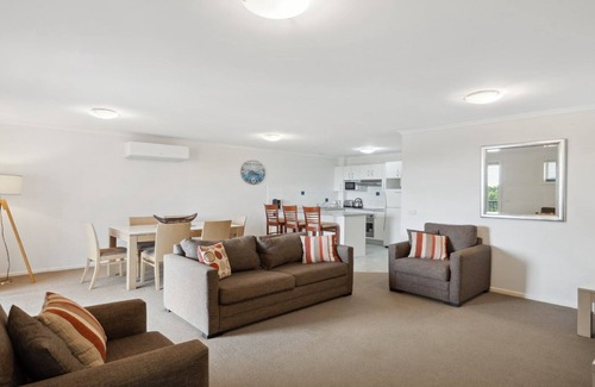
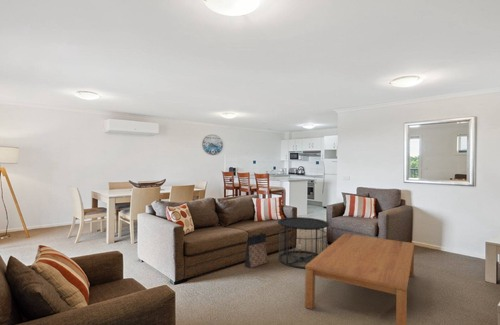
+ coffee table (366, 271)
+ bag (256, 248)
+ side table (302, 238)
